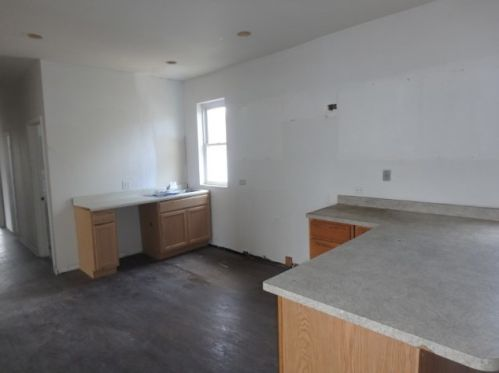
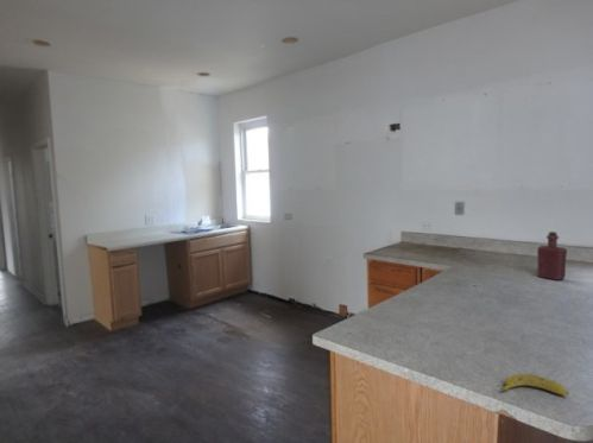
+ bottle (551, 254)
+ banana (531, 385)
